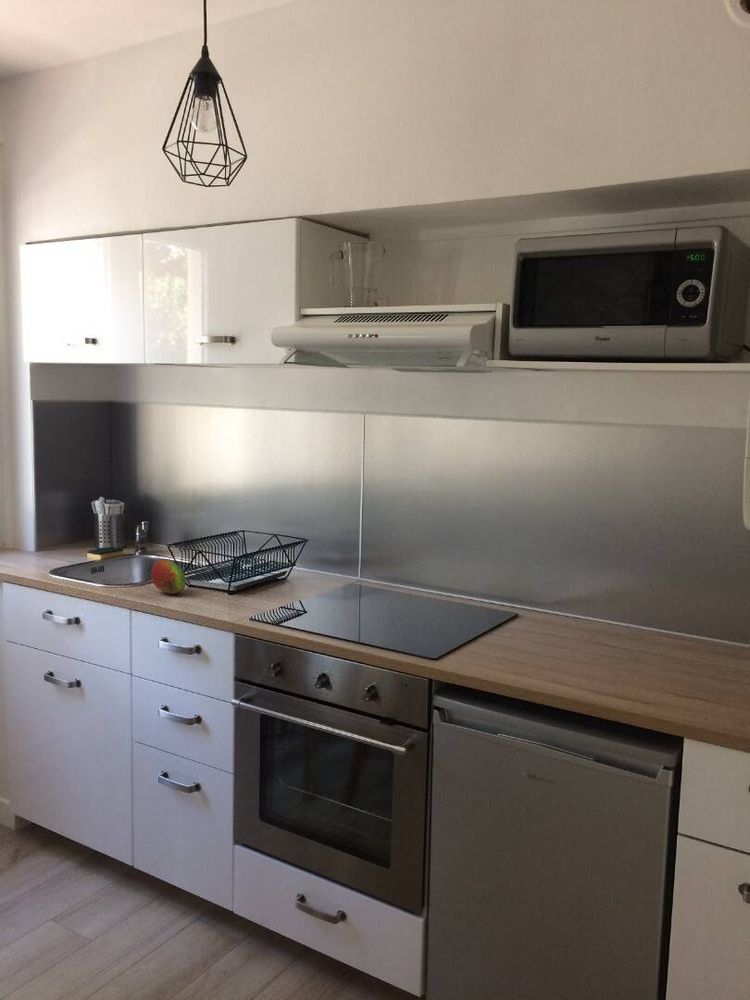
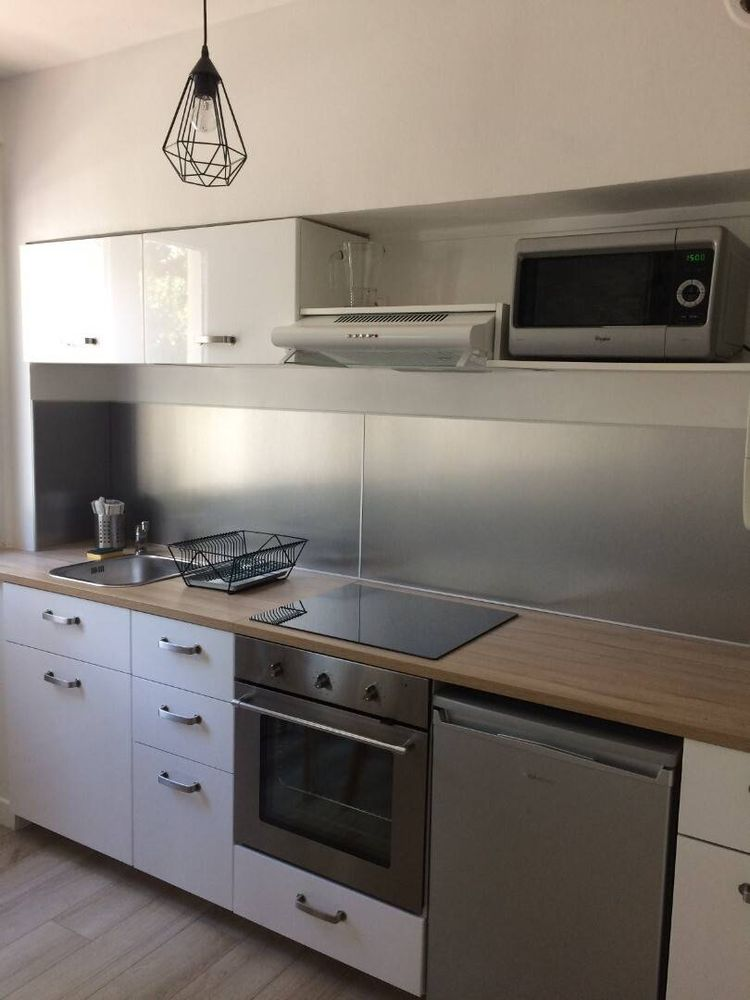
- fruit (169, 577)
